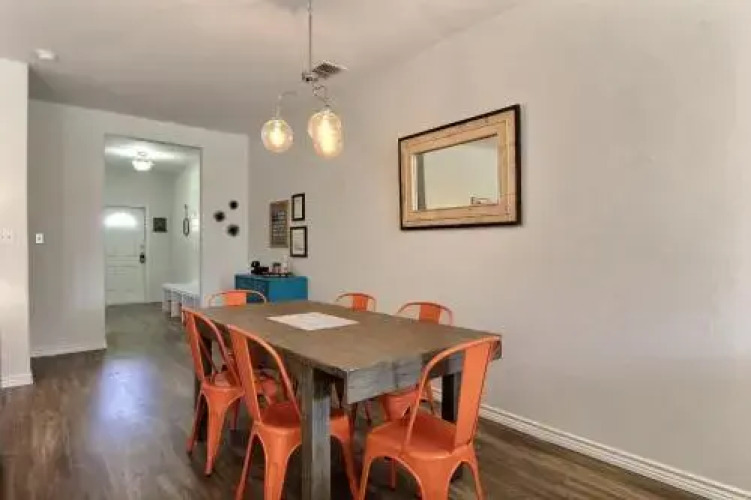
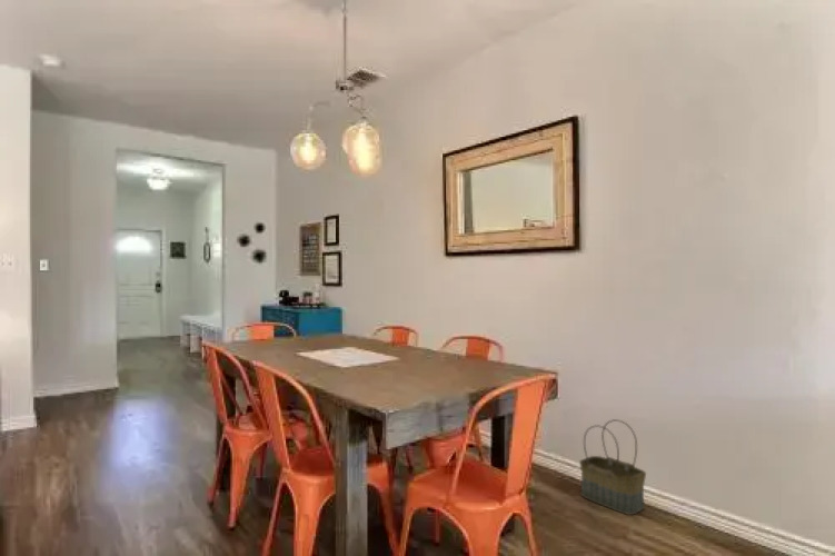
+ basket (612, 461)
